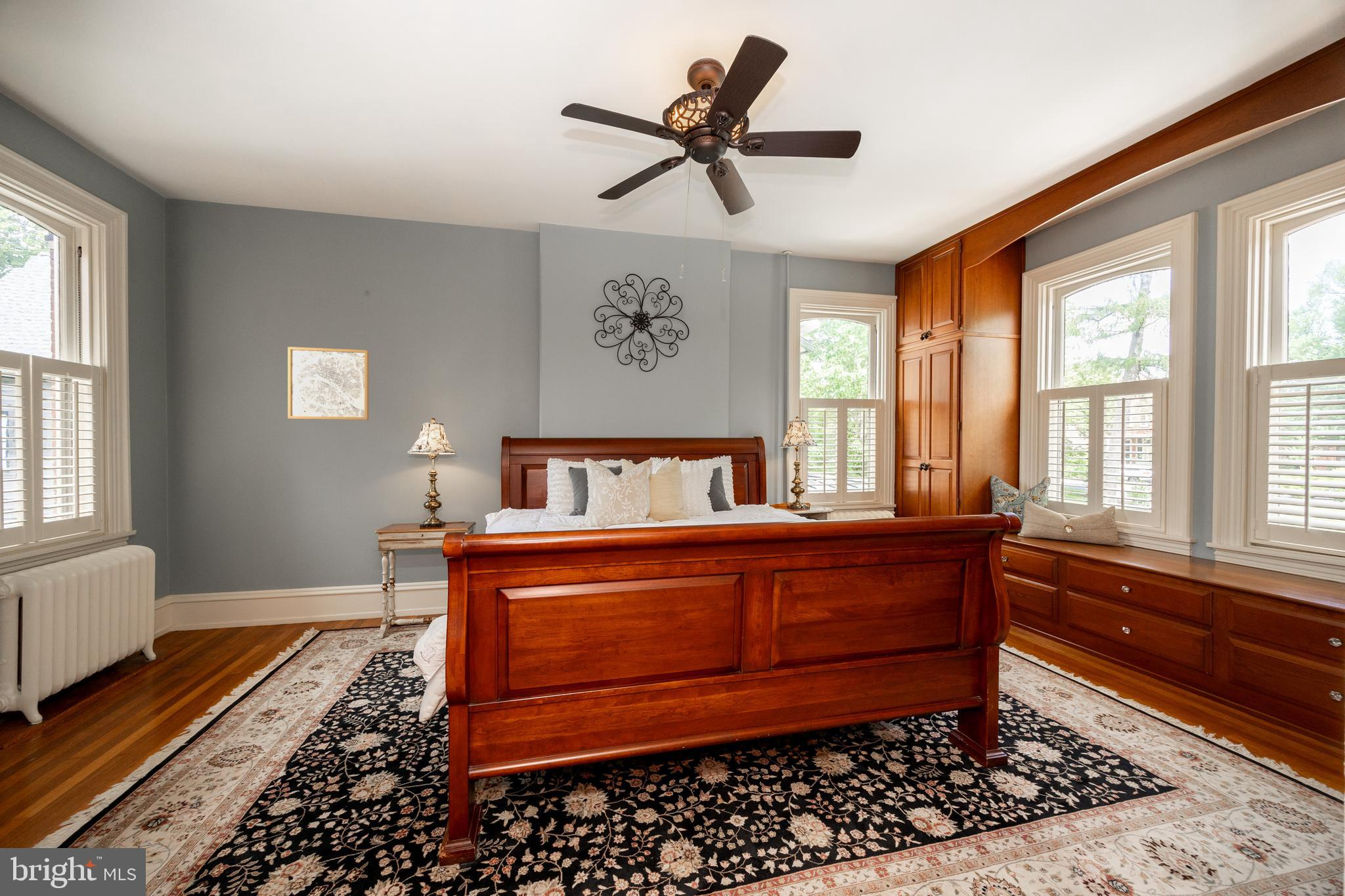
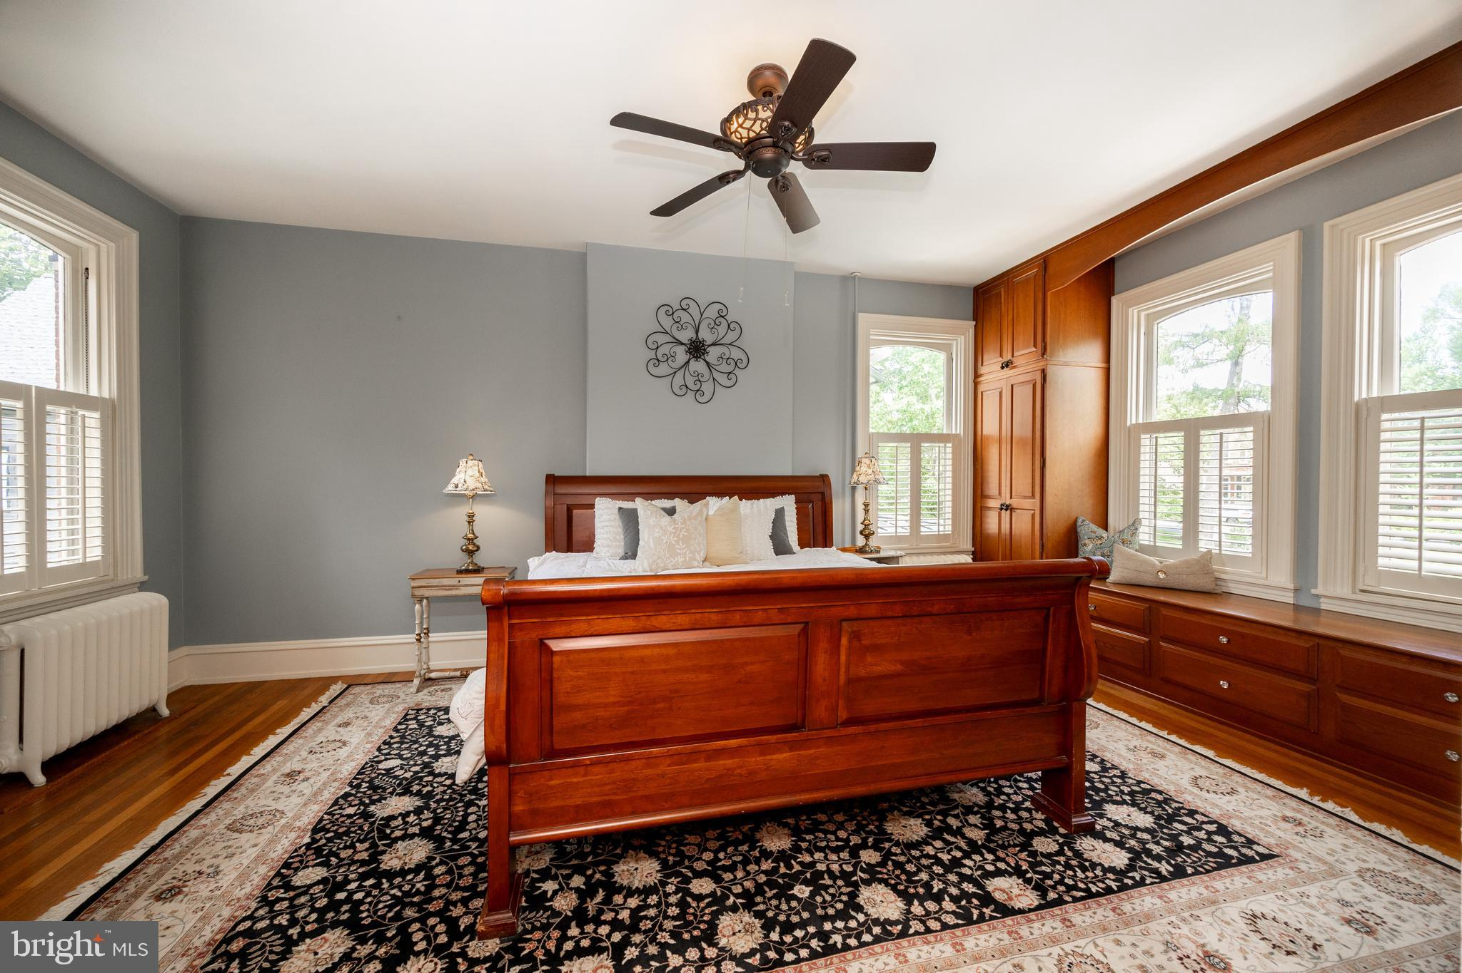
- wall art (329, 384)
